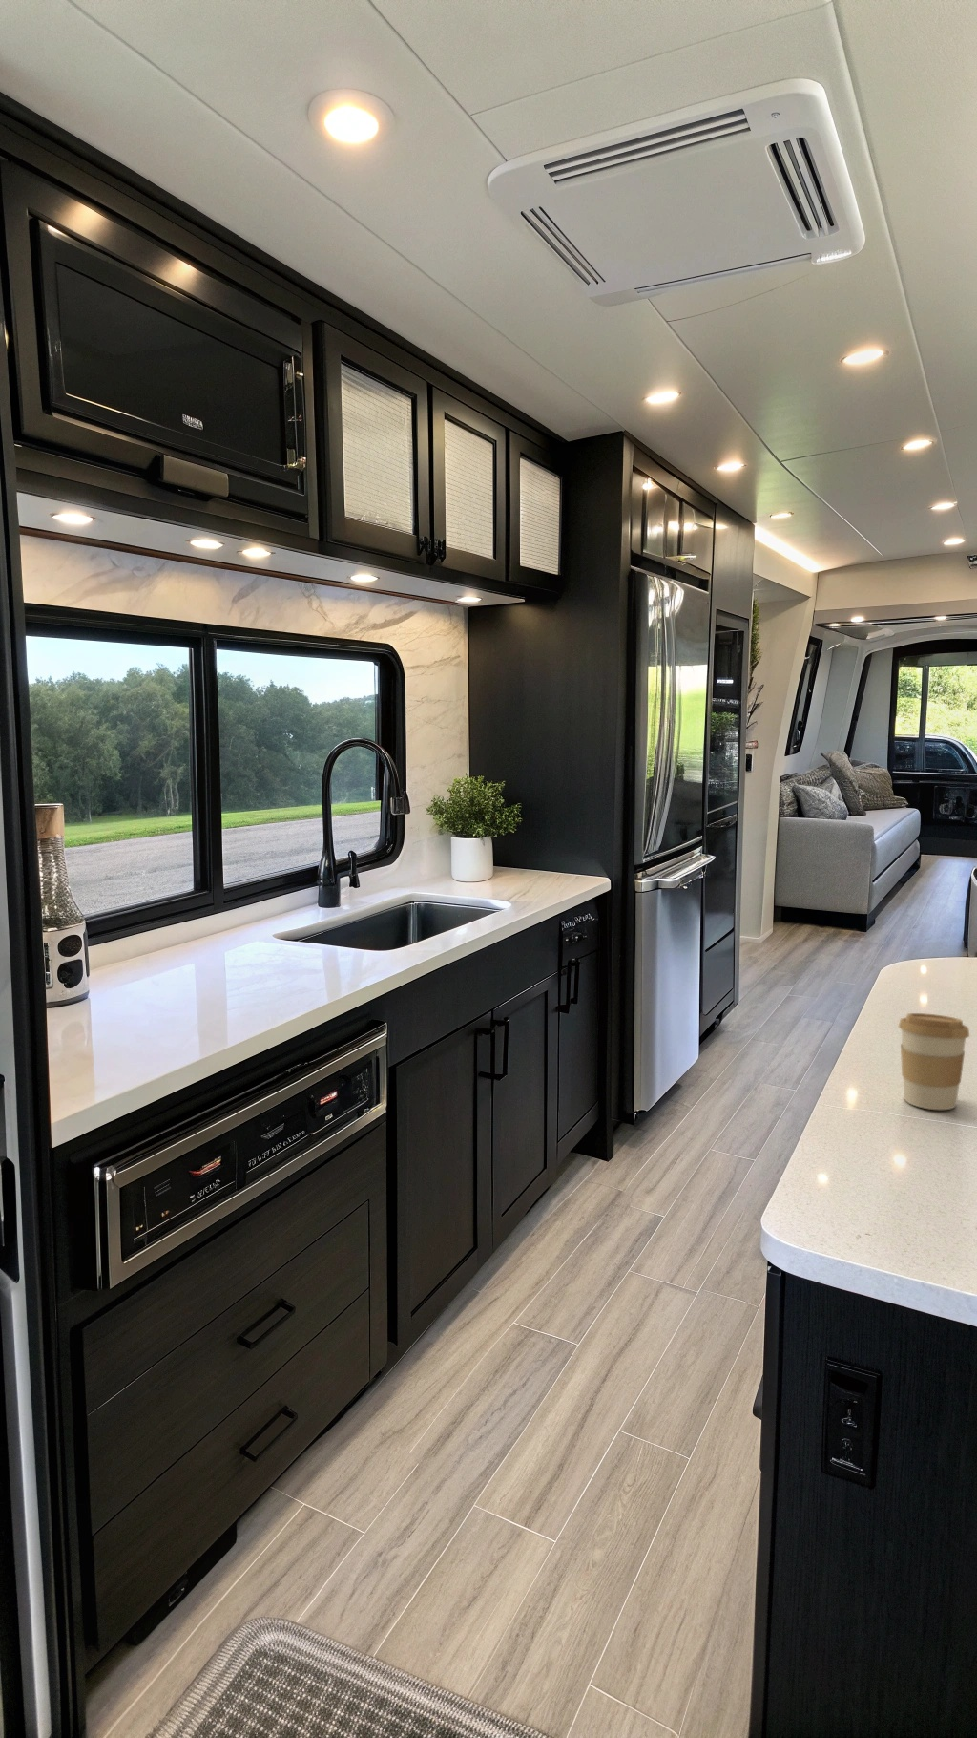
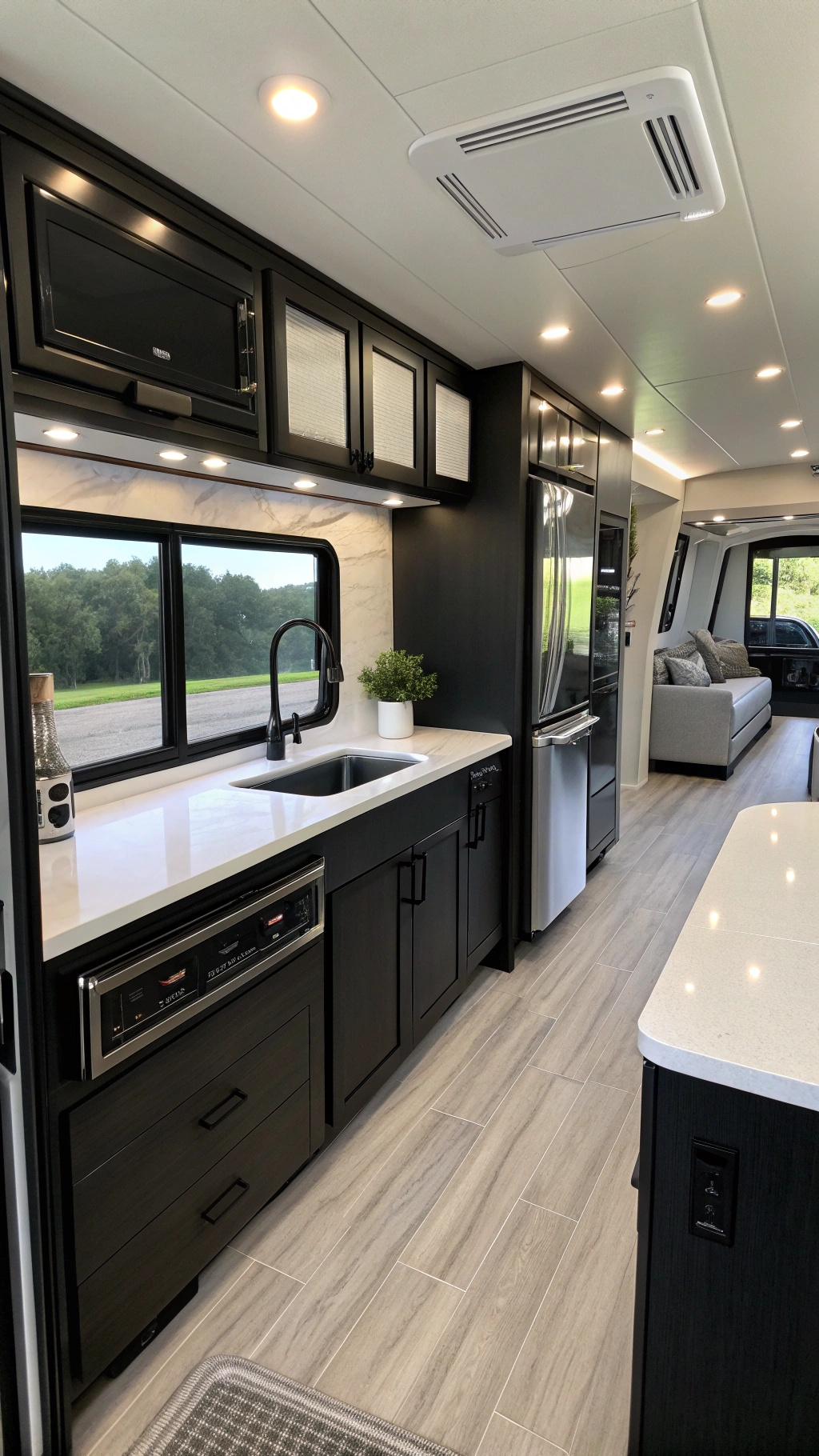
- coffee cup (932, 1058)
